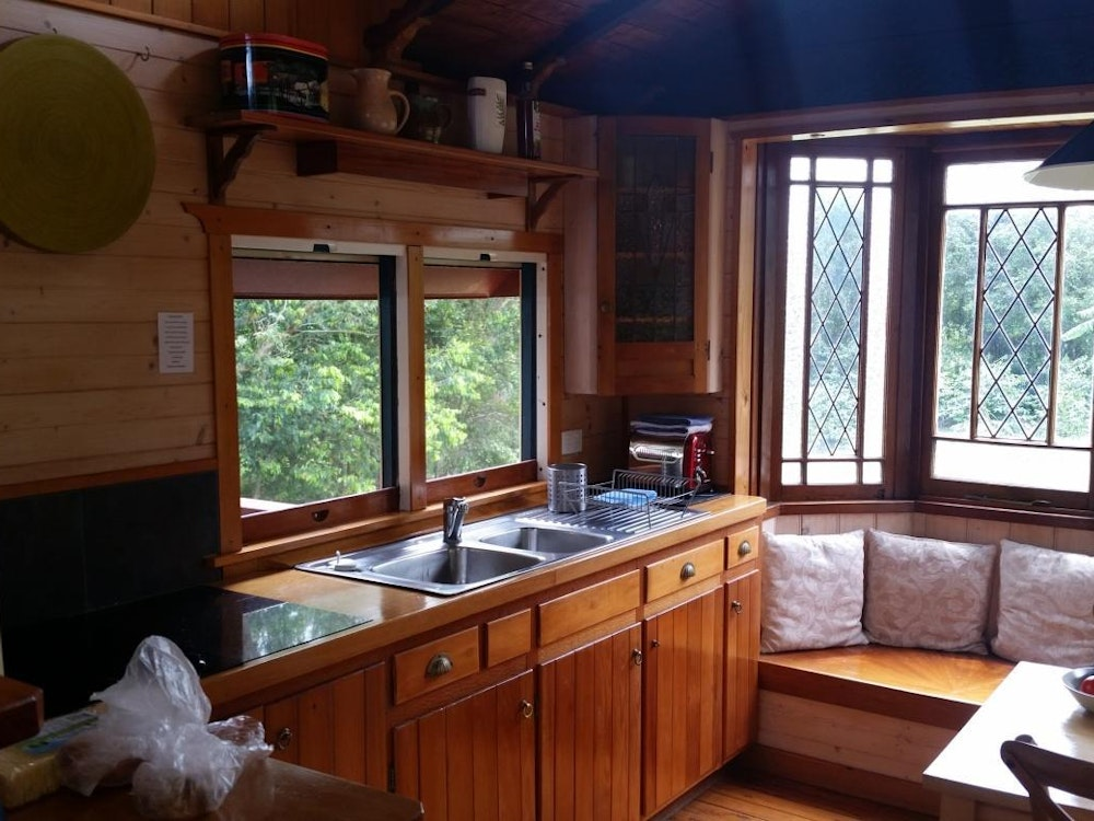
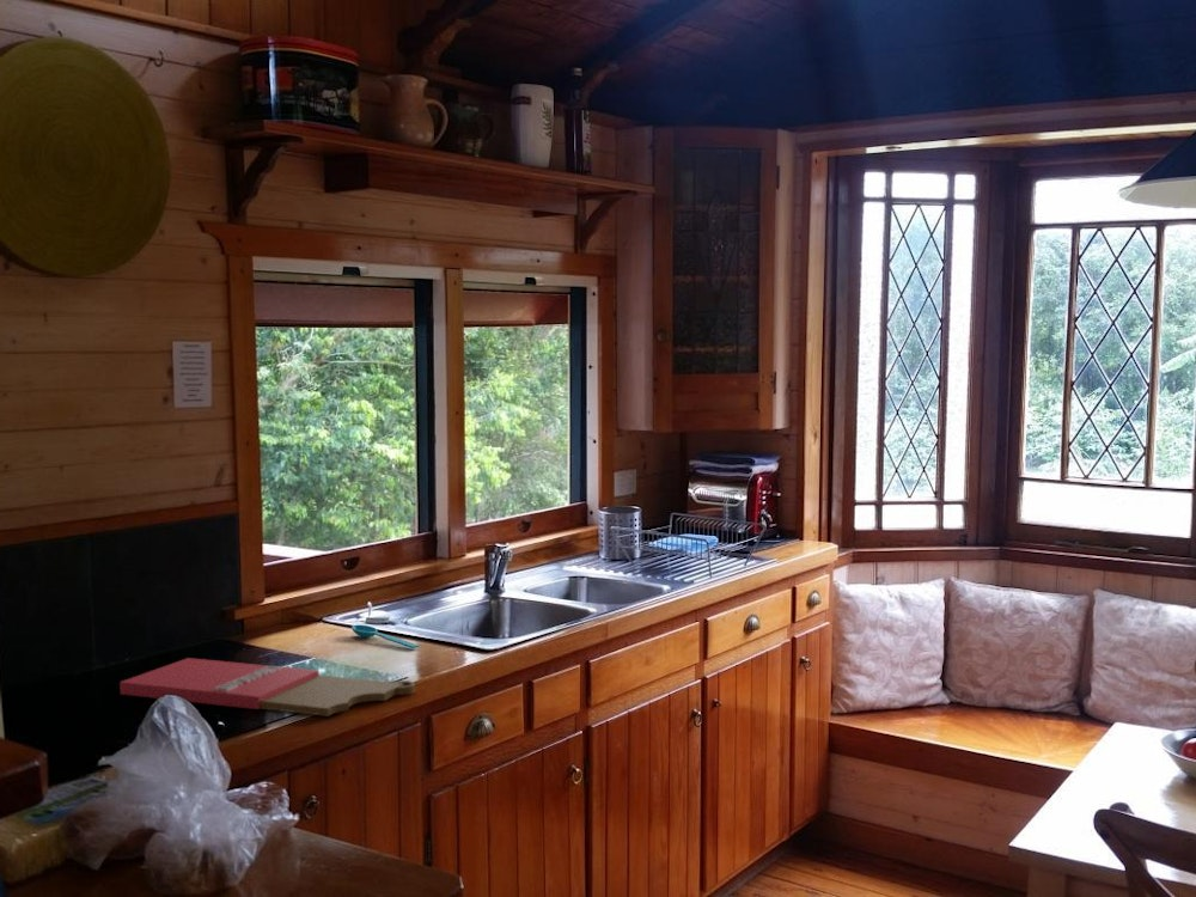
+ cutting board (270, 684)
+ spoon (384, 635)
